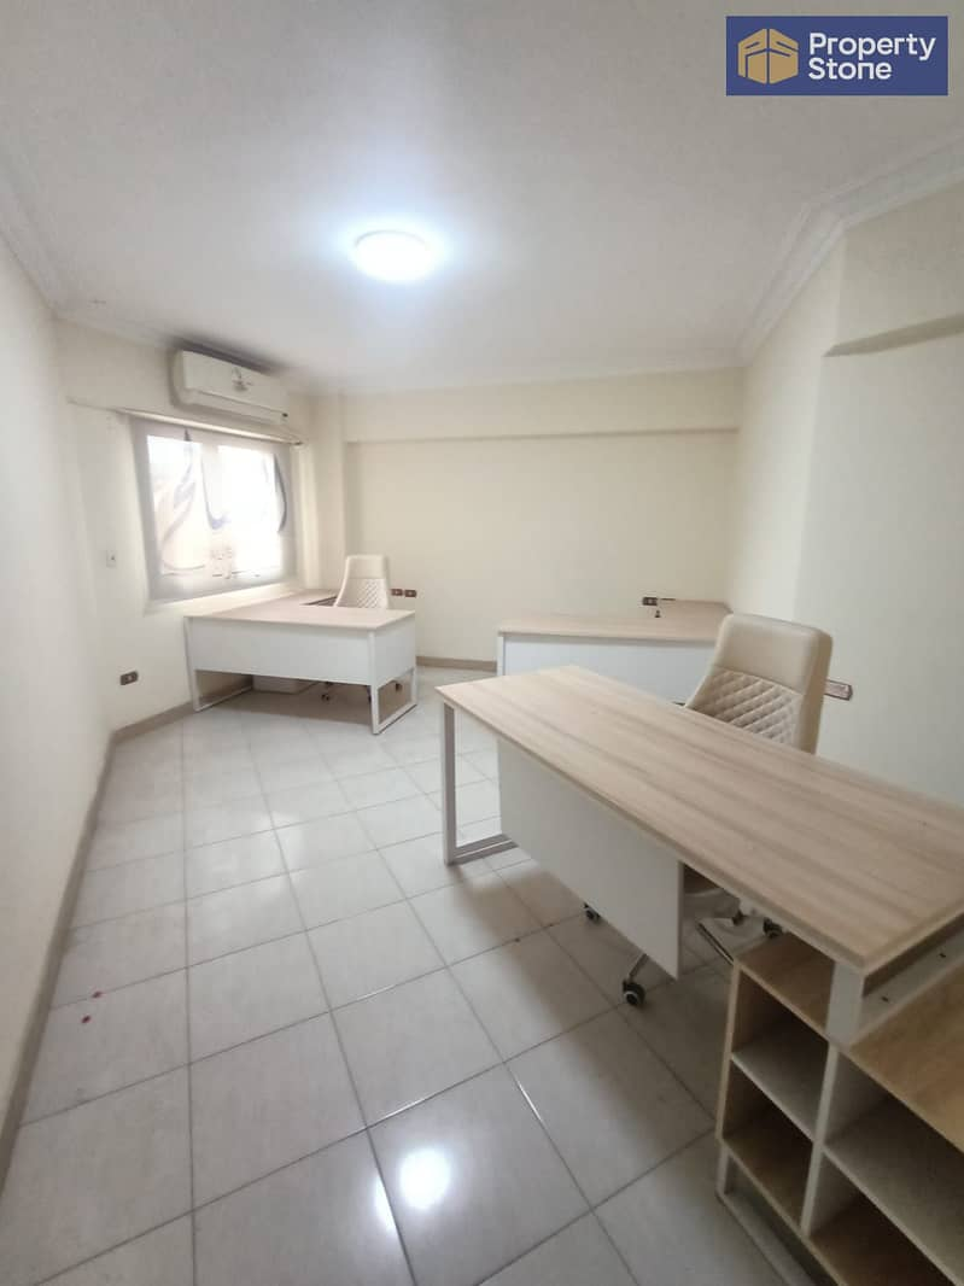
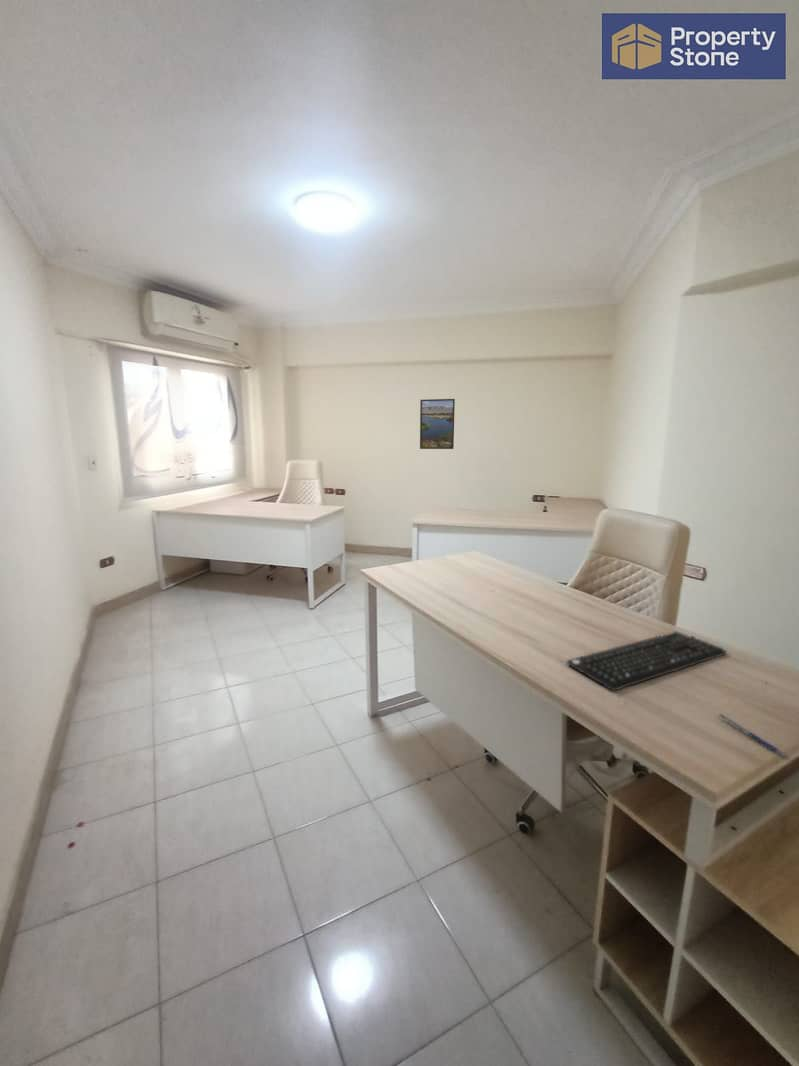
+ pen (750, 733)
+ keyboard (648, 656)
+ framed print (437, 424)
